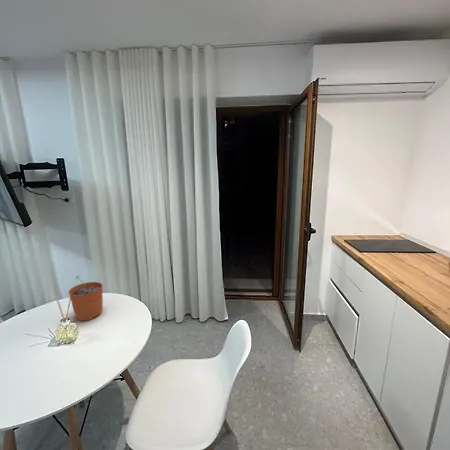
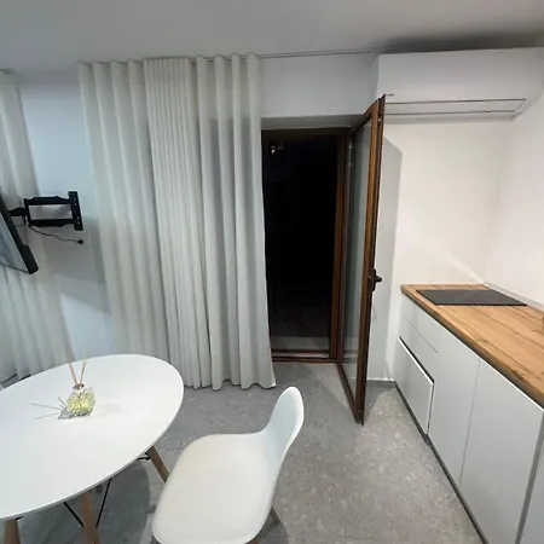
- plant pot (86, 294)
